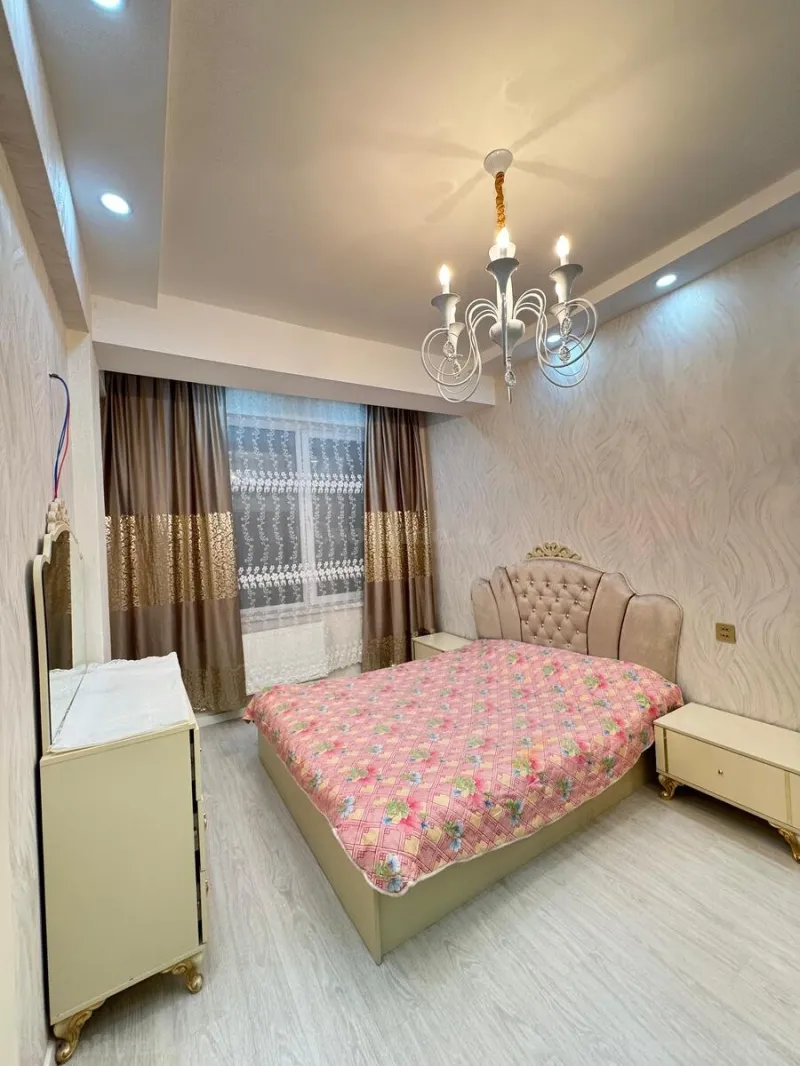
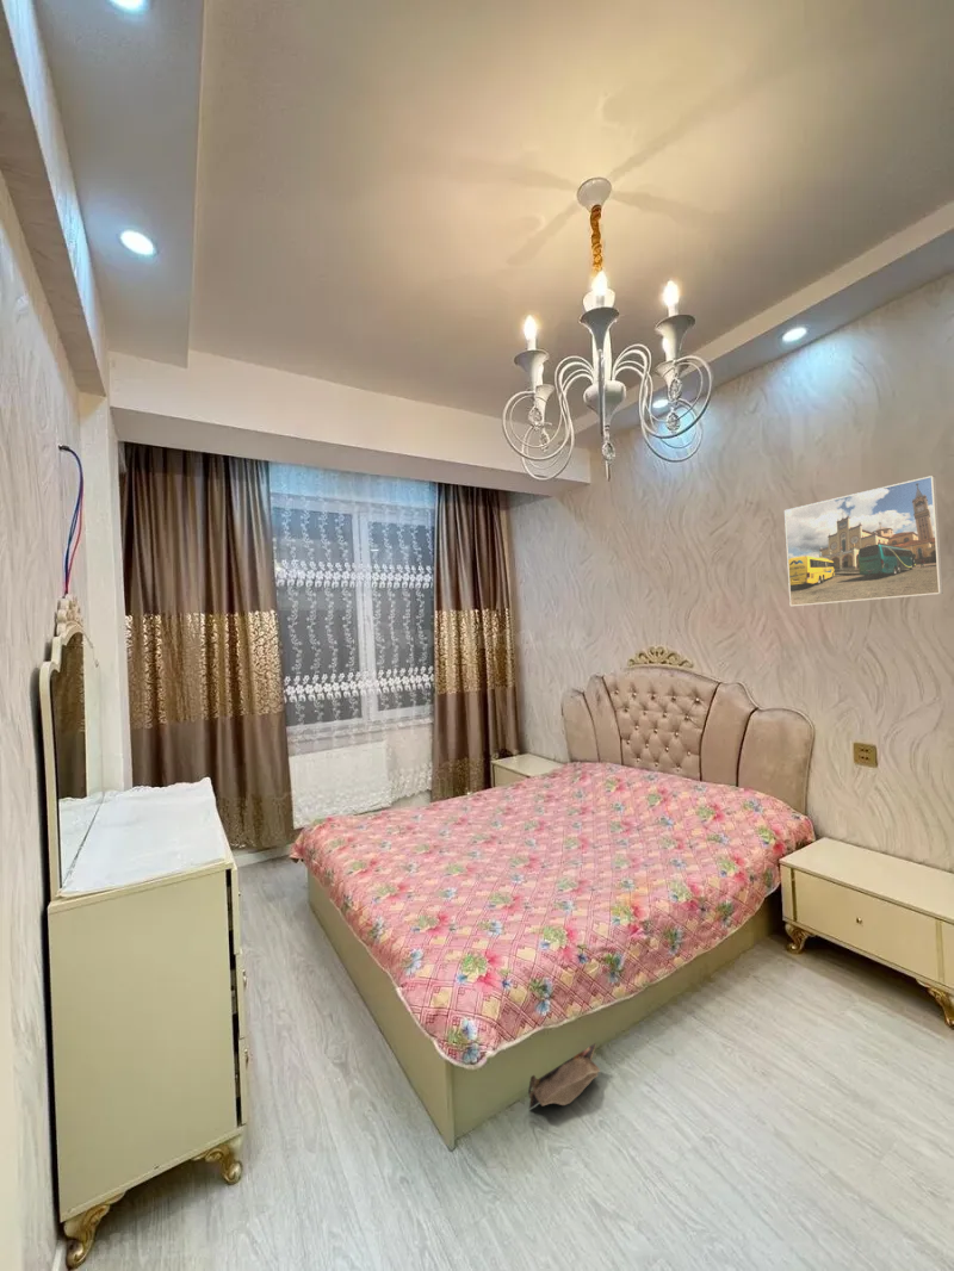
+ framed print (855, 547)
+ bag (569, 1080)
